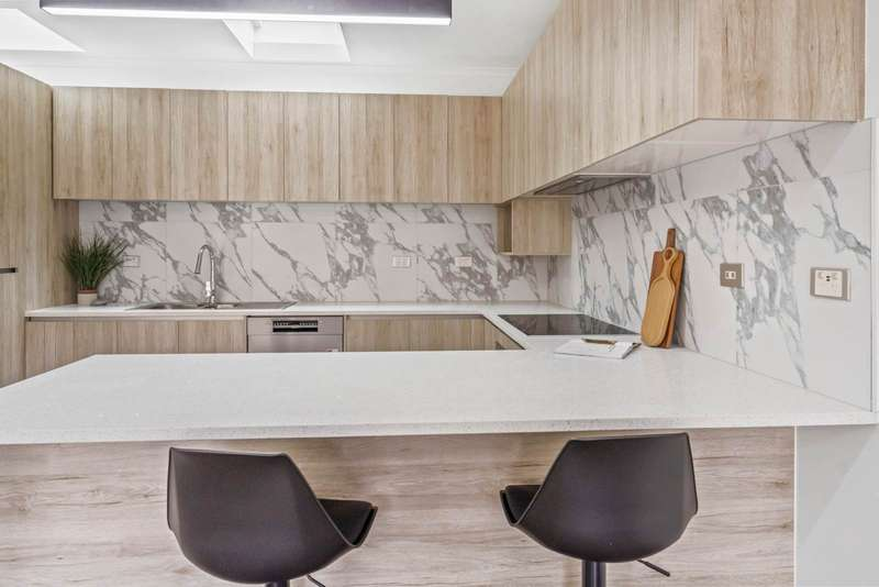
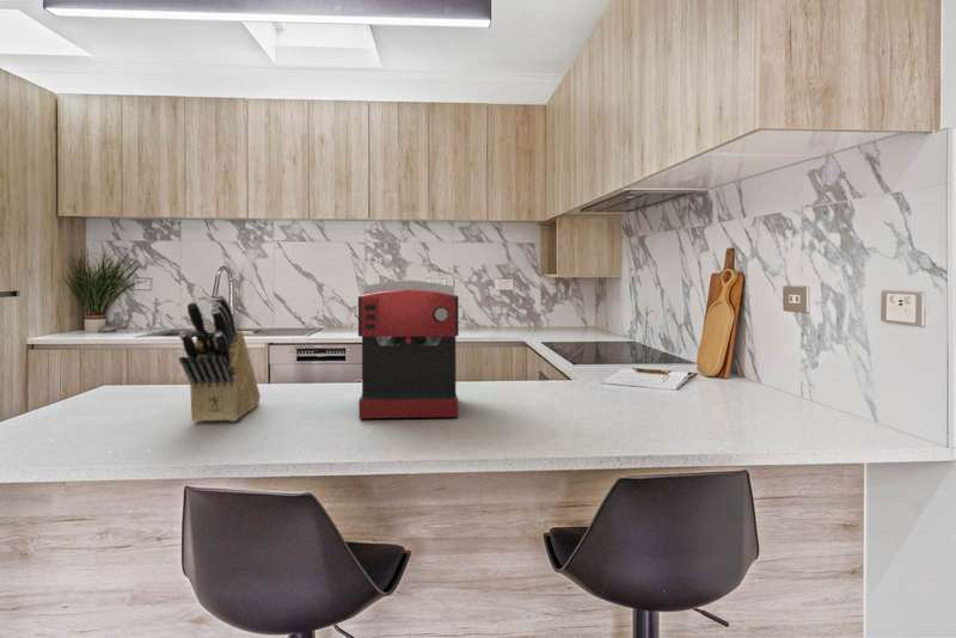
+ knife block (222, 356)
+ coffee maker (409, 345)
